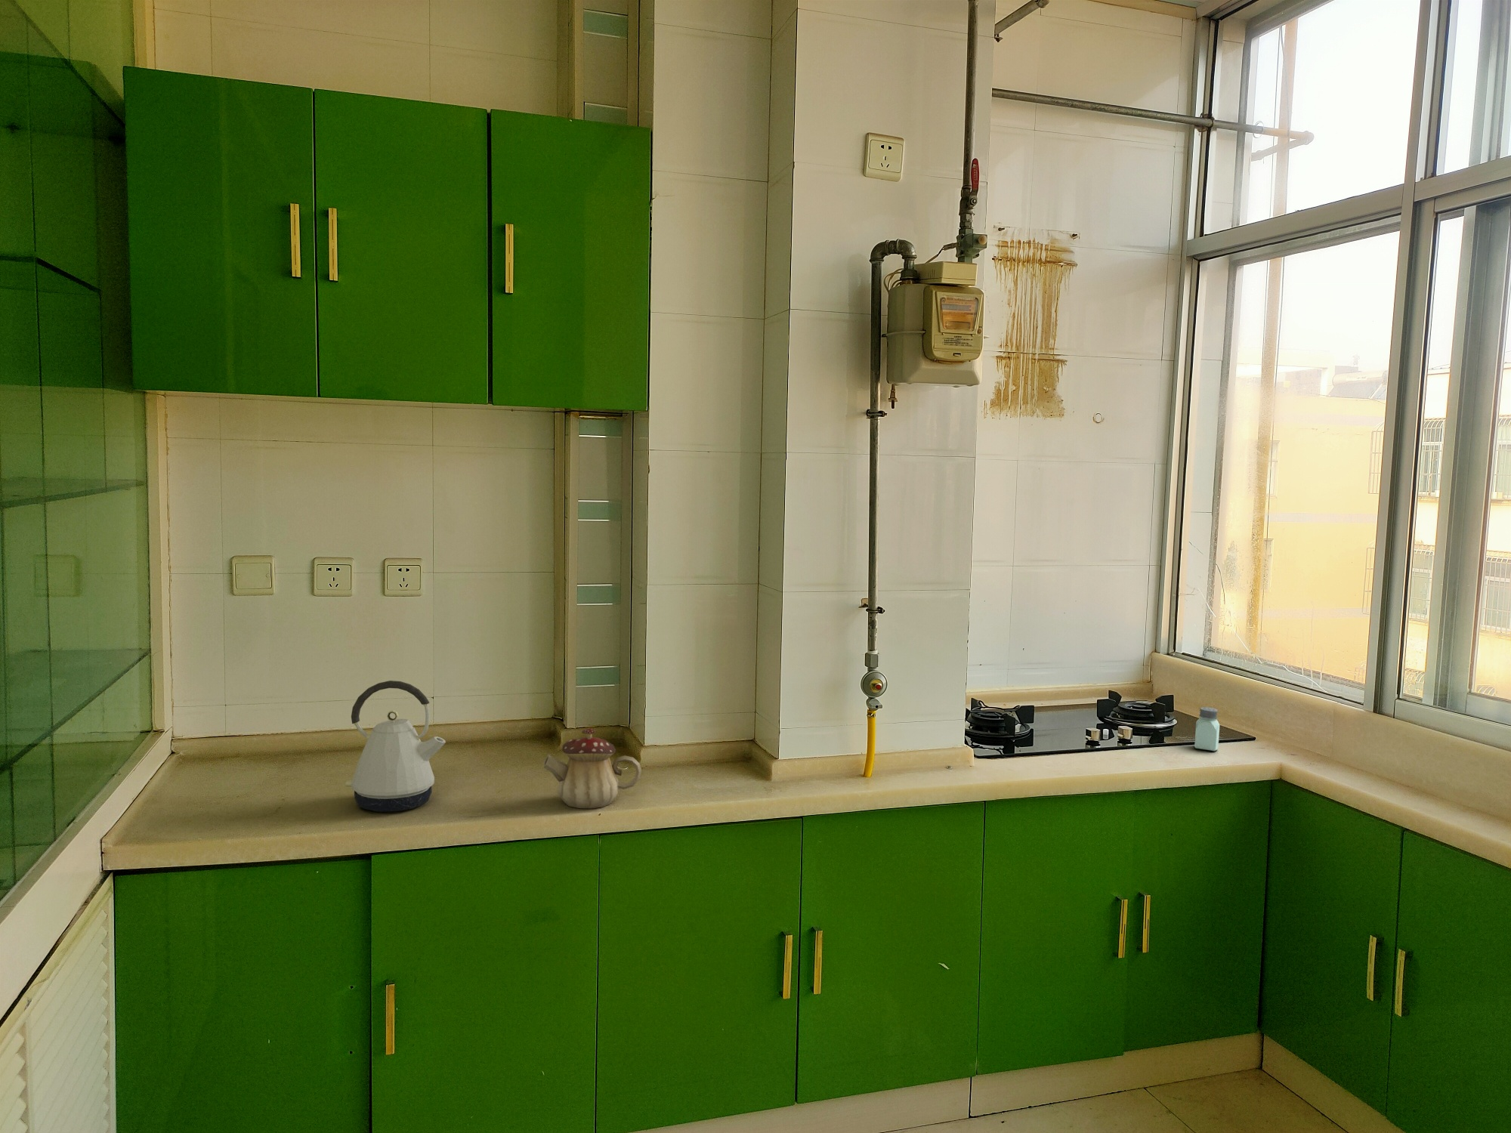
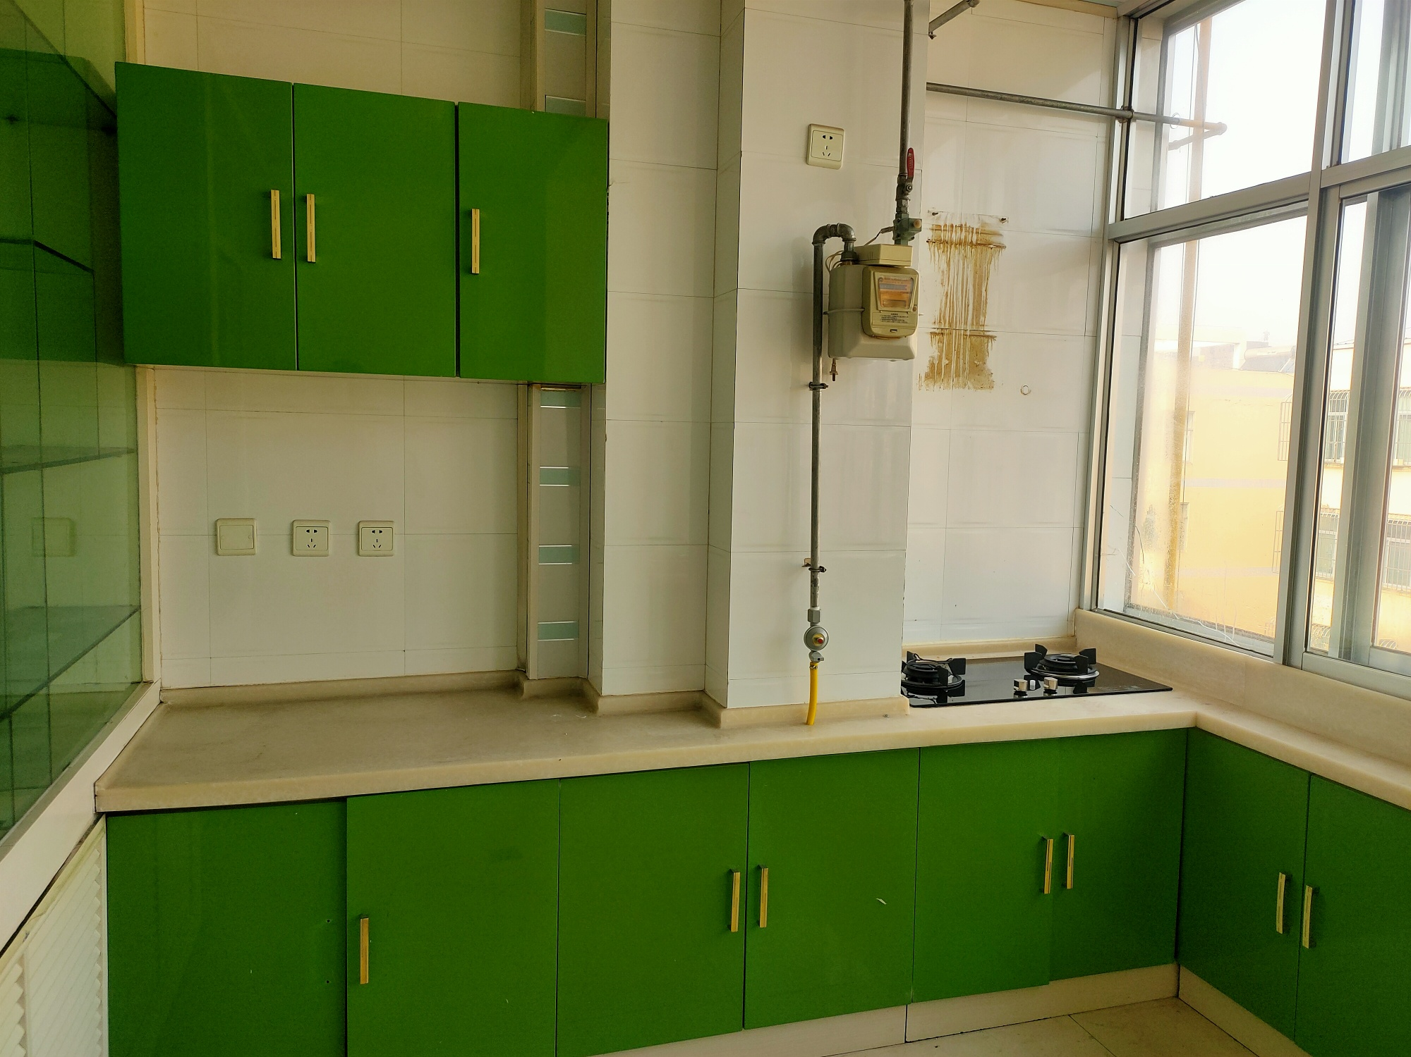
- saltshaker (1208, 728)
- kettle (396, 743)
- teapot (593, 764)
